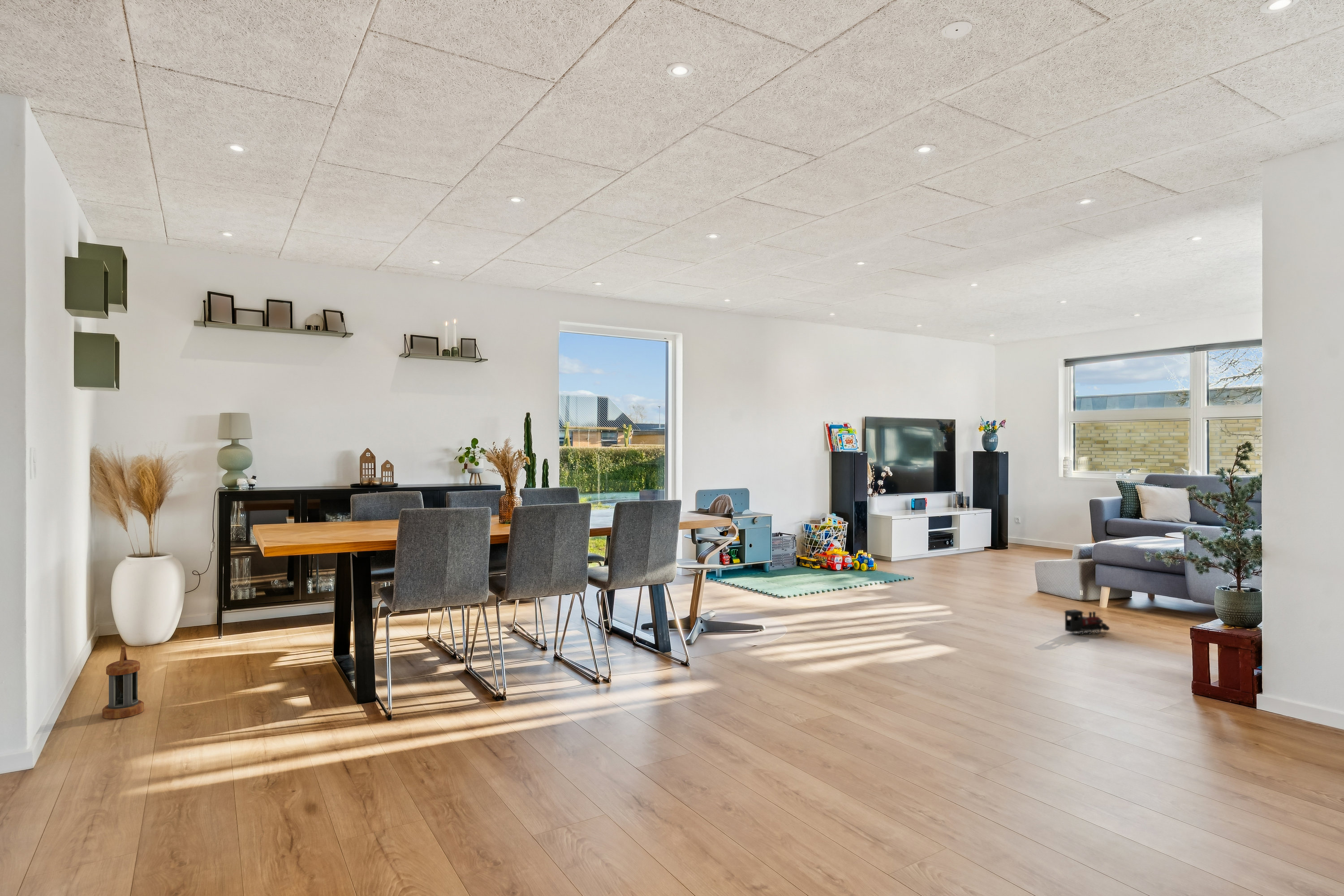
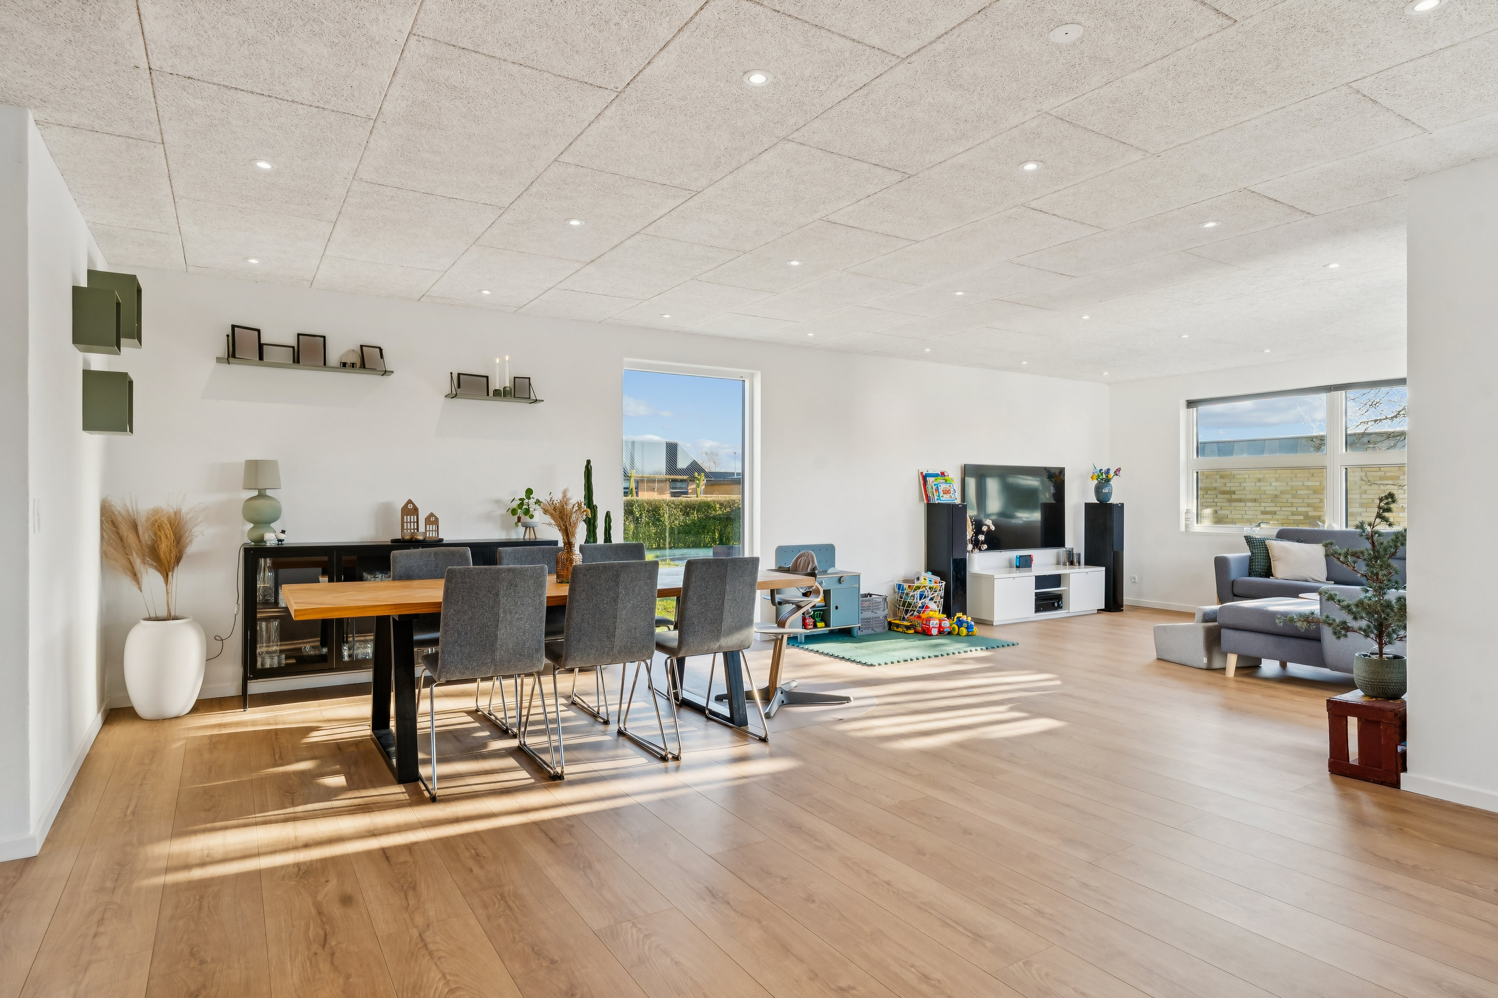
- lantern (123, 679)
- toy train (1087, 621)
